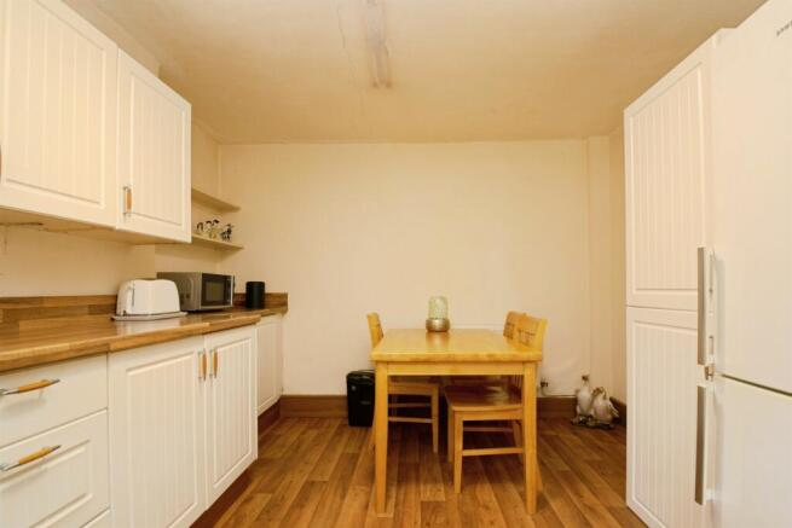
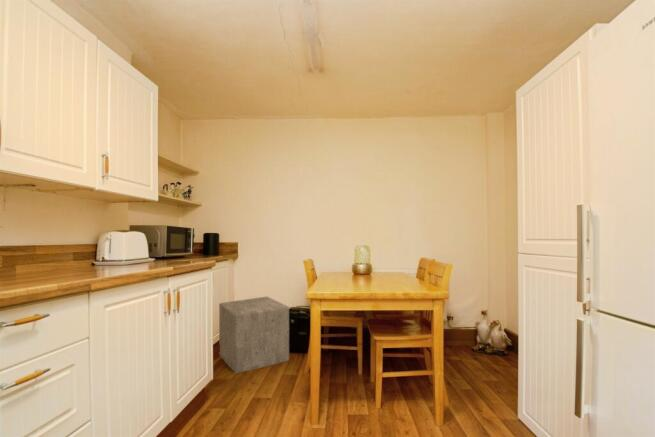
+ stool (253, 331)
